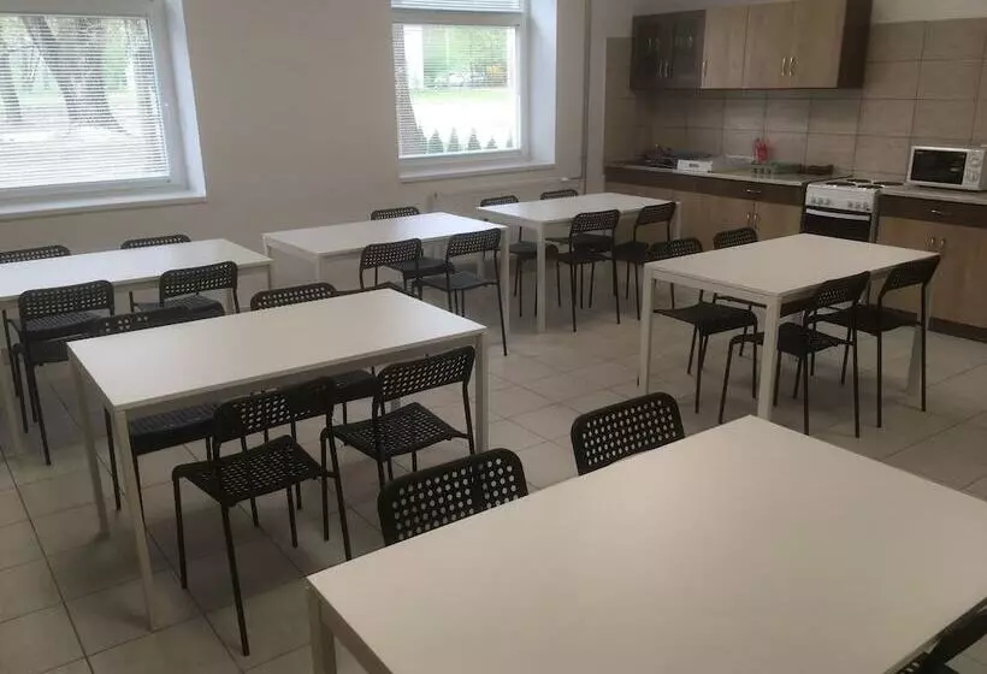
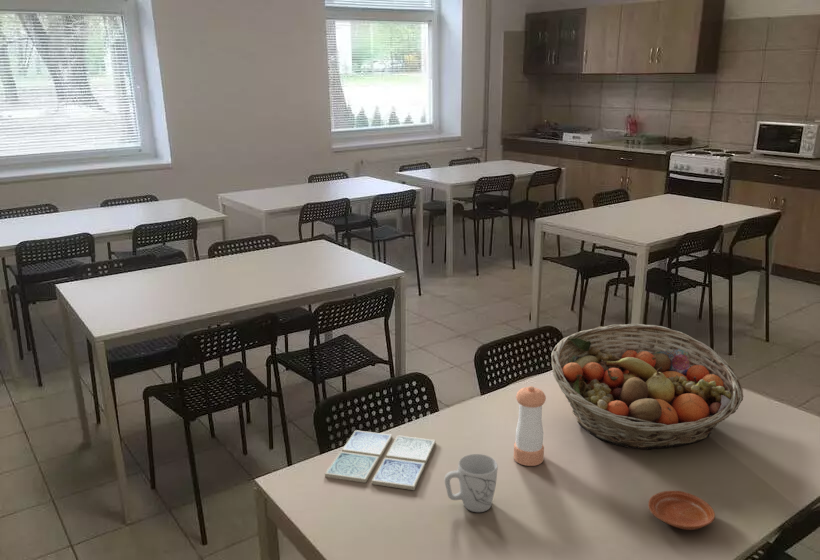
+ drink coaster (380, 457)
+ pepper shaker (529, 423)
+ mug (470, 484)
+ fruit basket (642, 384)
+ plate (680, 513)
